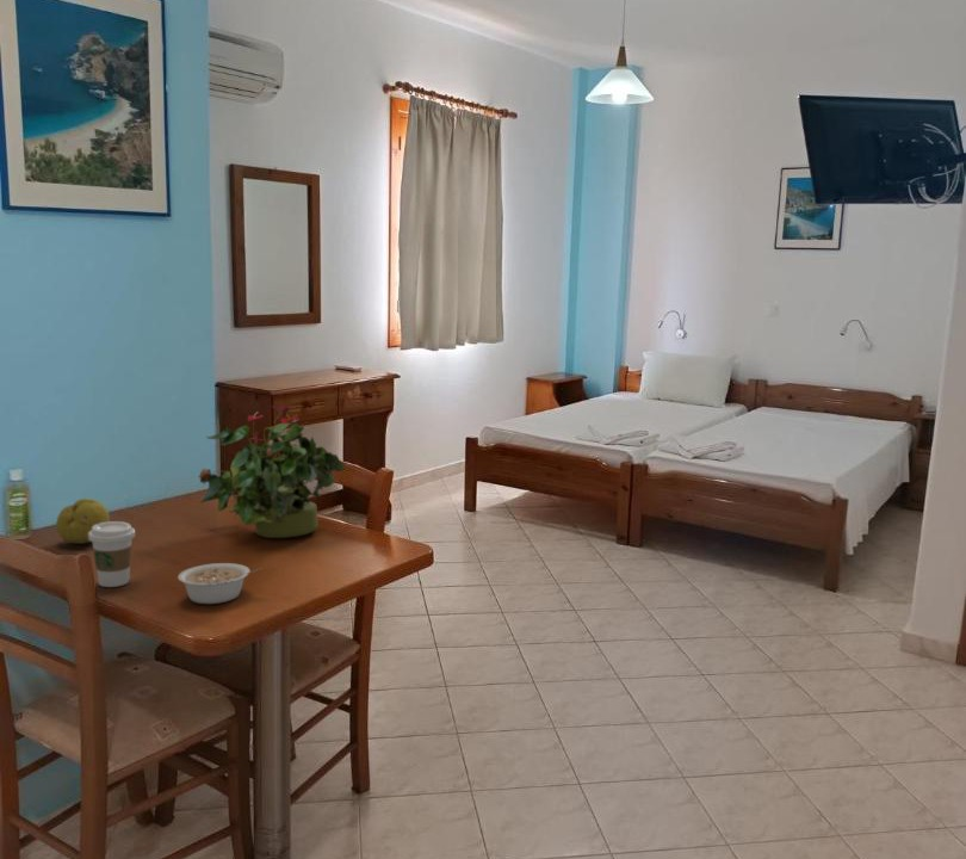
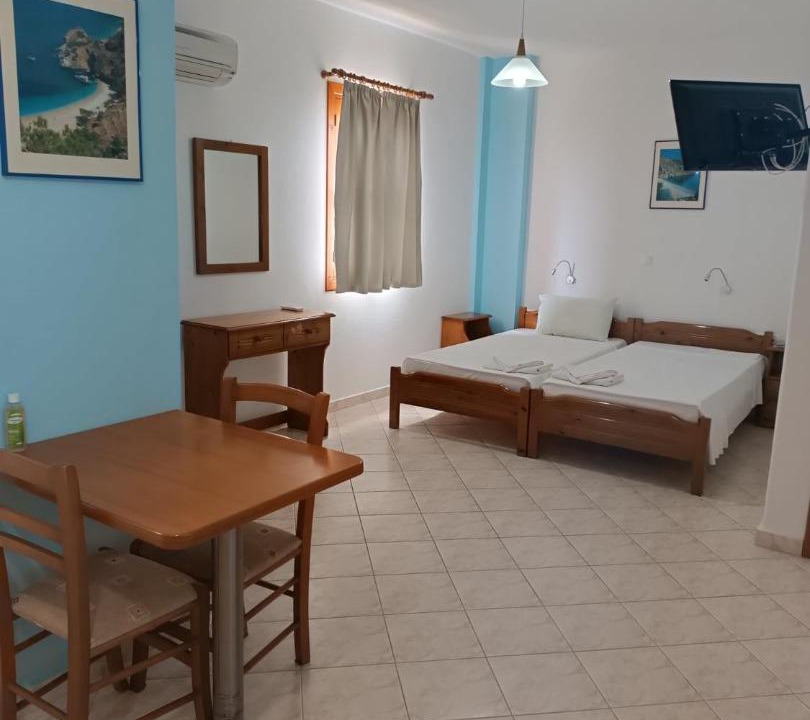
- fruit (83, 520)
- legume (217, 581)
- potted plant (271, 471)
- coffee cup (112, 554)
